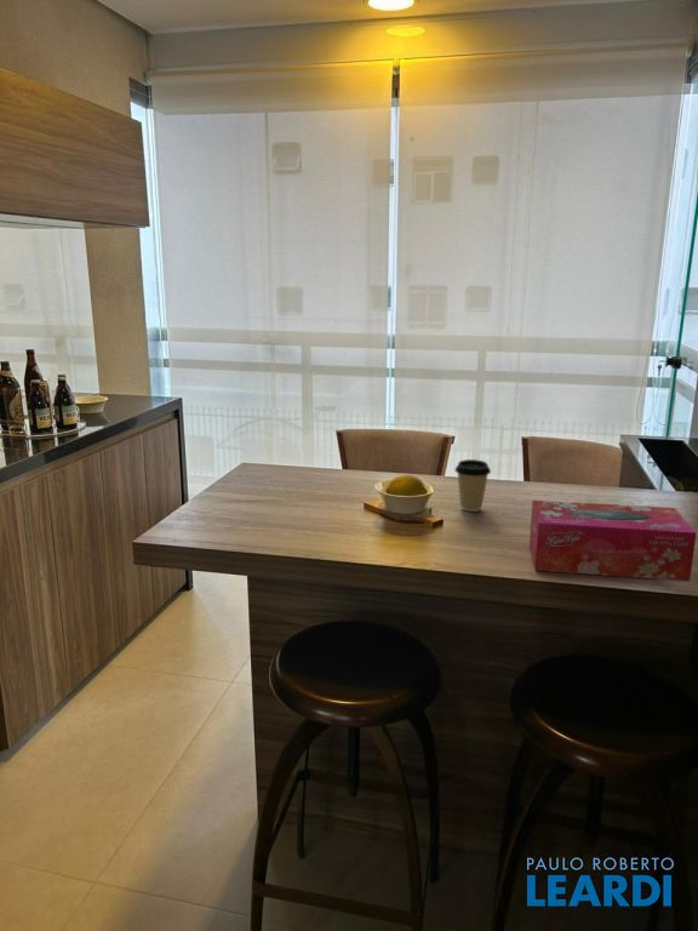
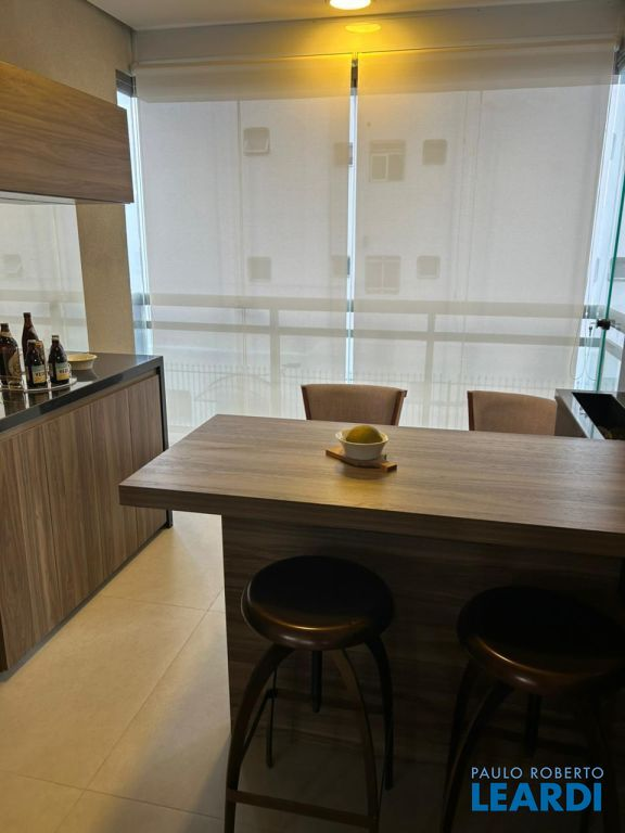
- coffee cup (471, 485)
- tissue box (606, 538)
